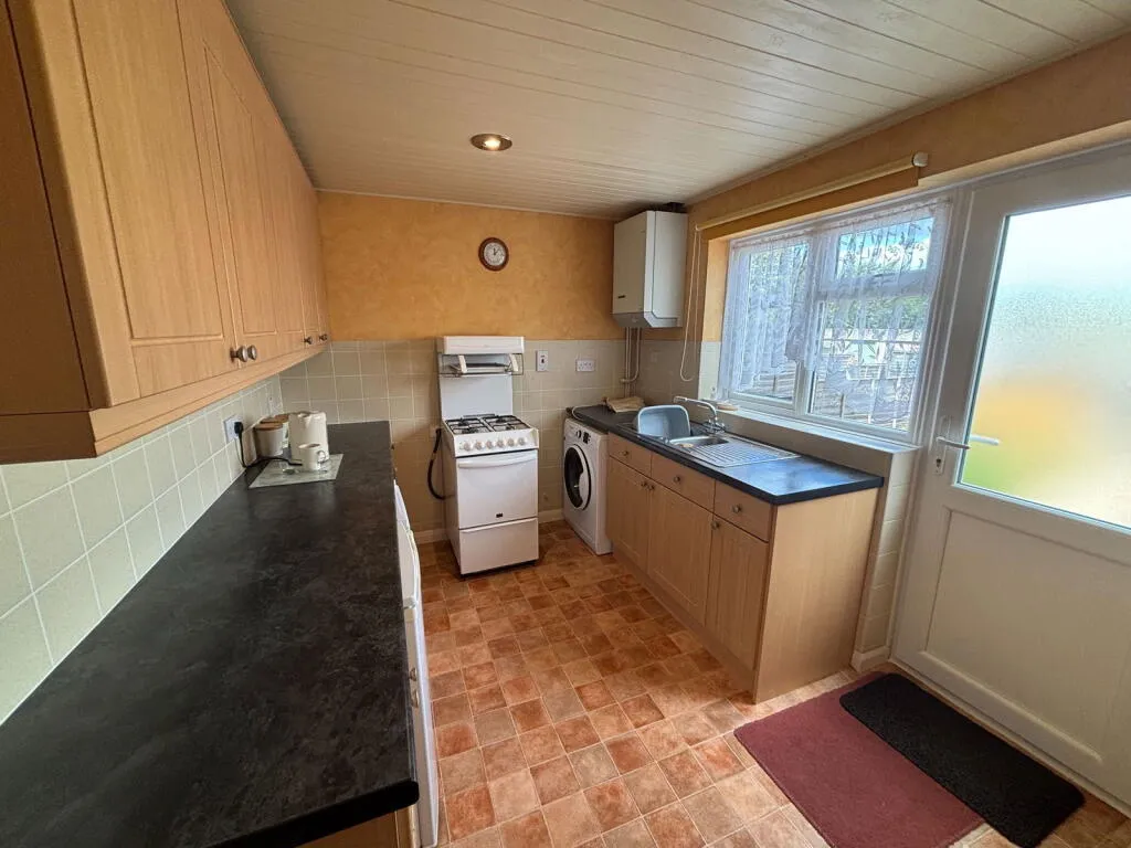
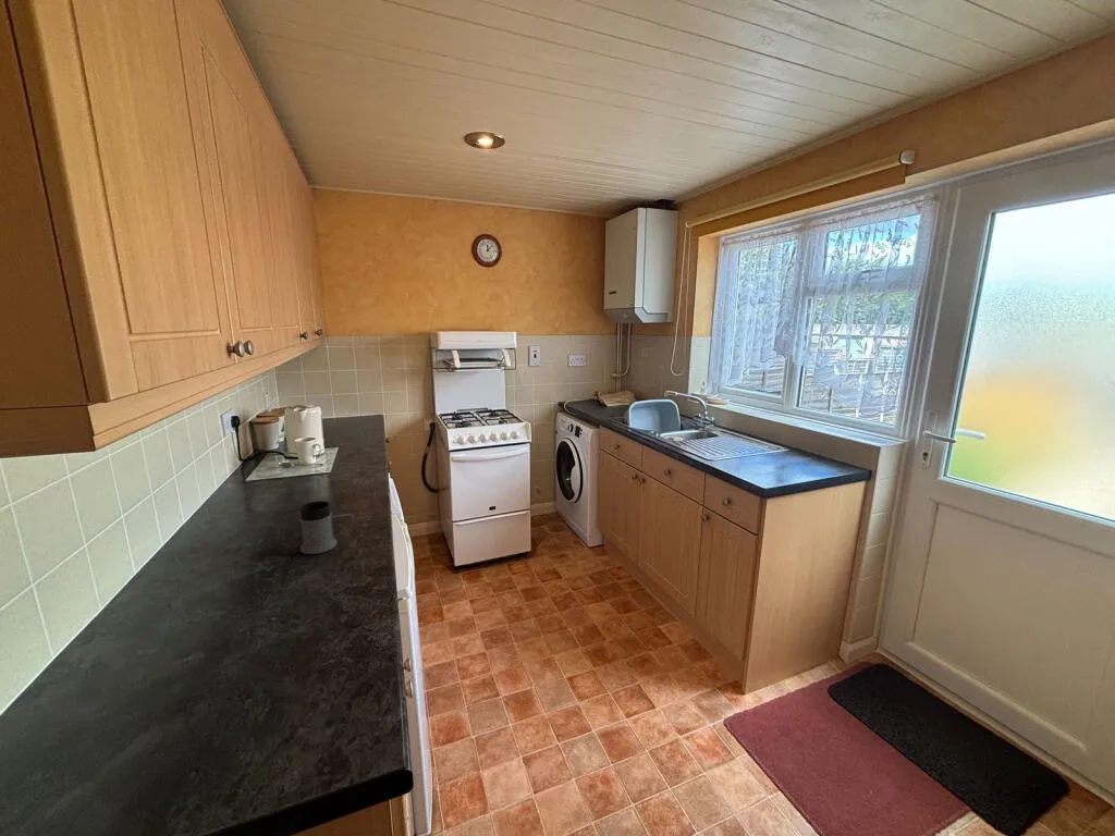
+ mug (326, 525)
